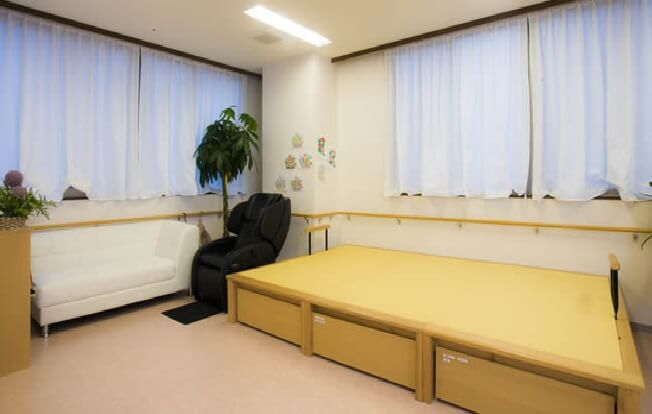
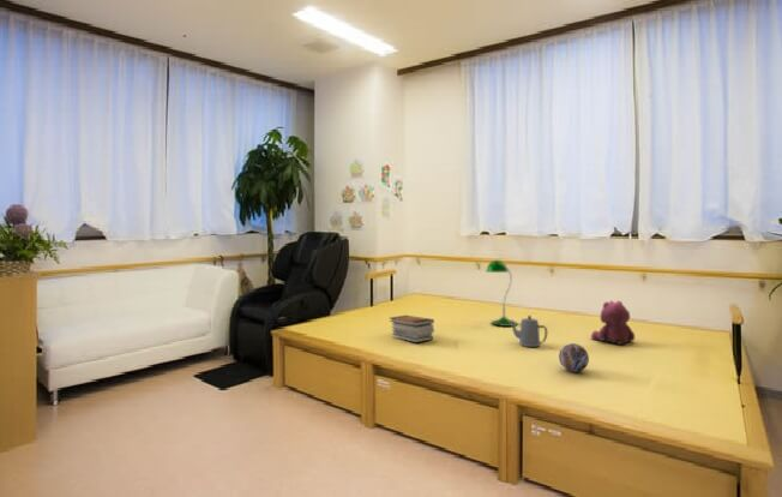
+ decorative orb (573, 357)
+ teapot (528, 330)
+ teddy bear (613, 321)
+ desk lamp (505, 294)
+ book stack (411, 328)
